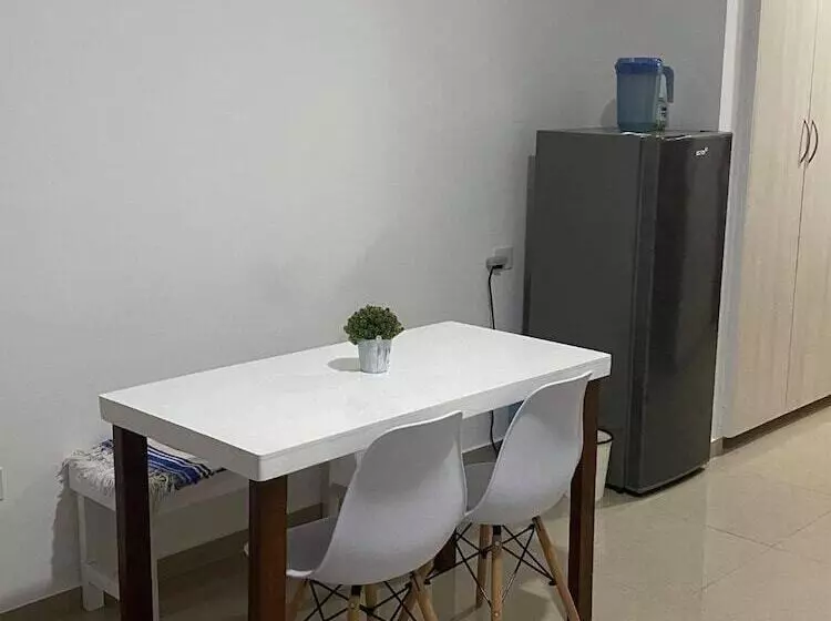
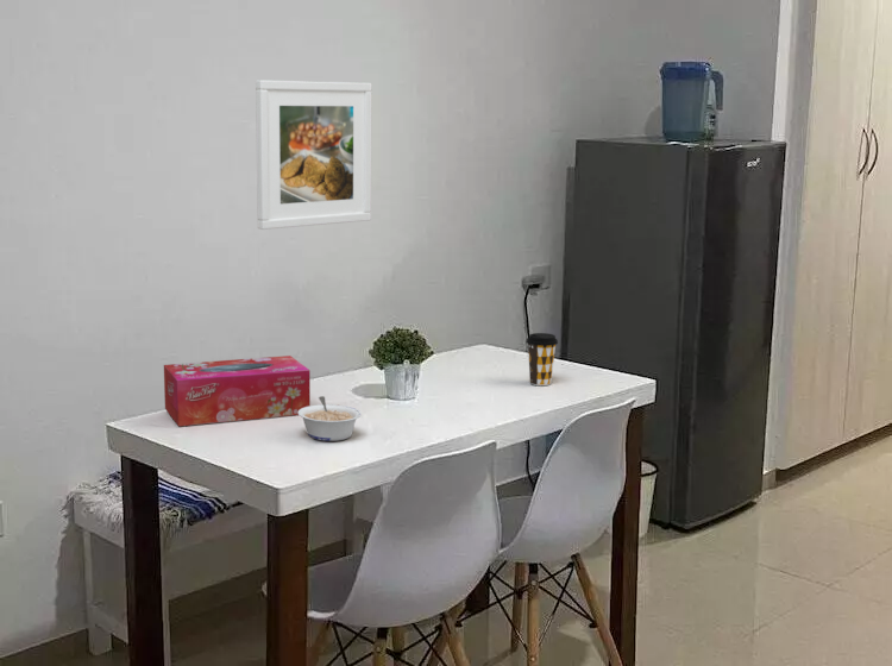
+ coffee cup (541, 359)
+ legume (327, 421)
+ tissue box (237, 389)
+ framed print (316, 153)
